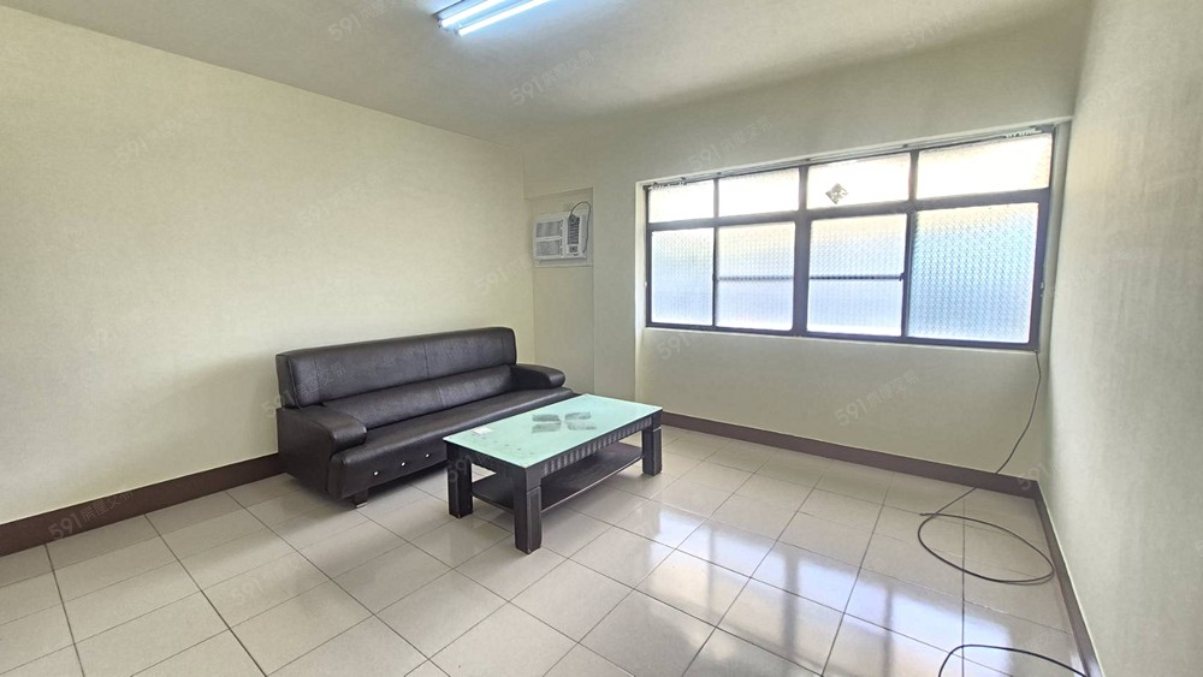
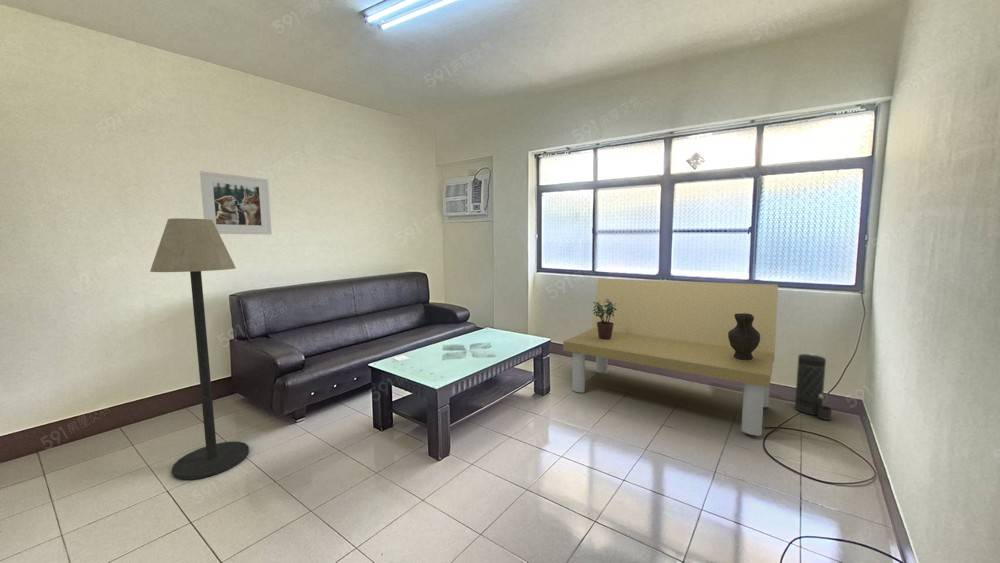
+ potted plant (606, 319)
+ floor lamp (202, 343)
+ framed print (238, 204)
+ decorative vase (743, 335)
+ canister (814, 383)
+ bench (664, 339)
